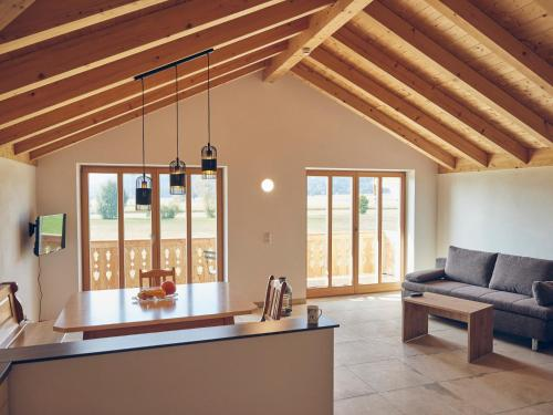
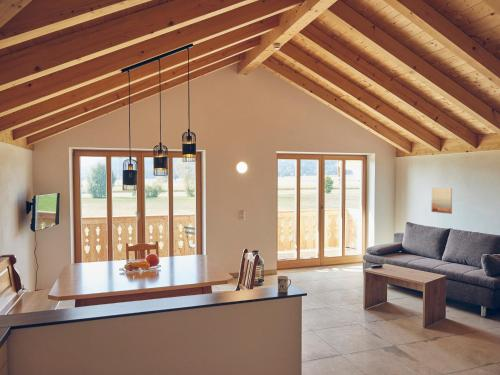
+ wall art (441, 200)
